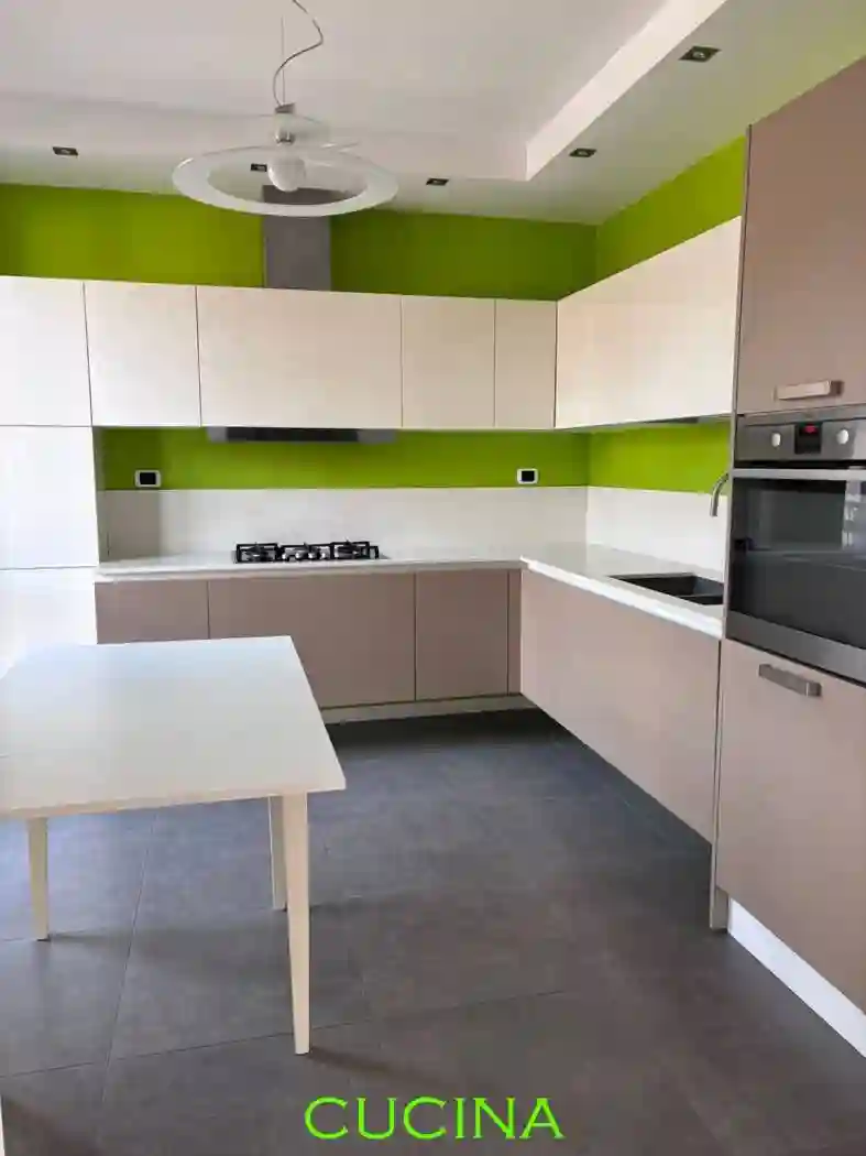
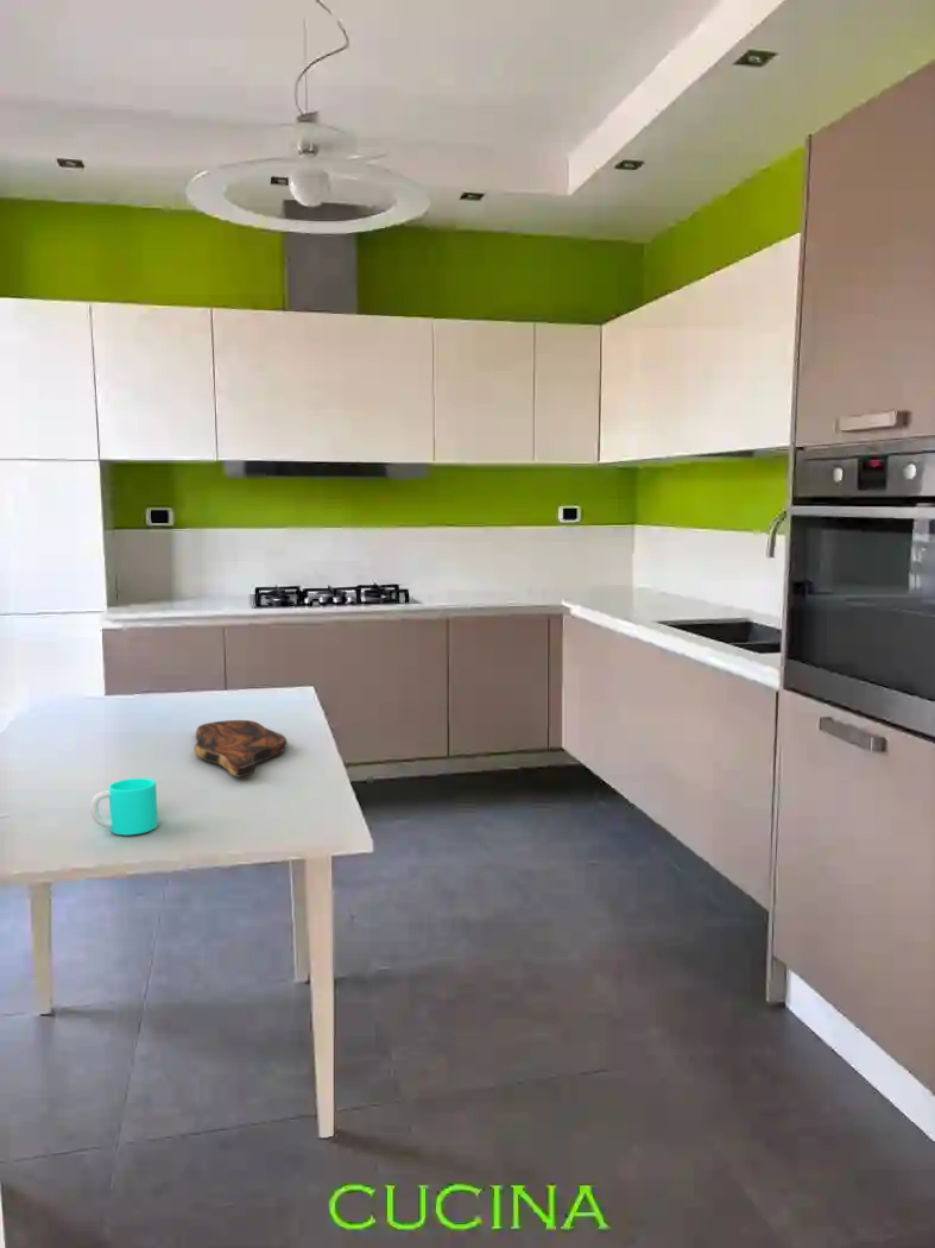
+ cup (124, 807)
+ cutting board (240, 744)
